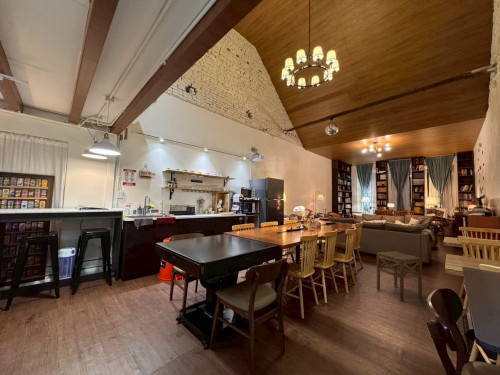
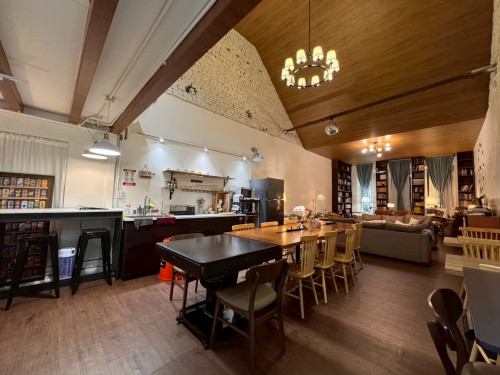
- side table (398, 274)
